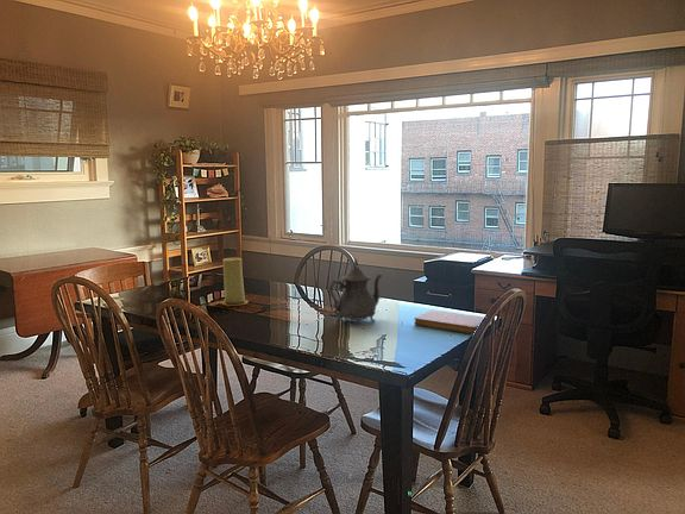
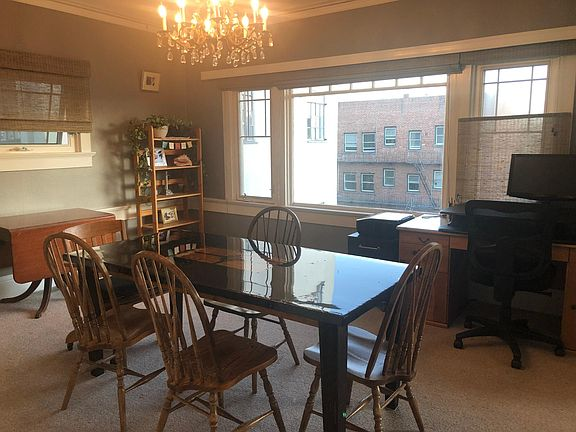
- candle (233, 280)
- notebook (452, 320)
- teapot (356, 289)
